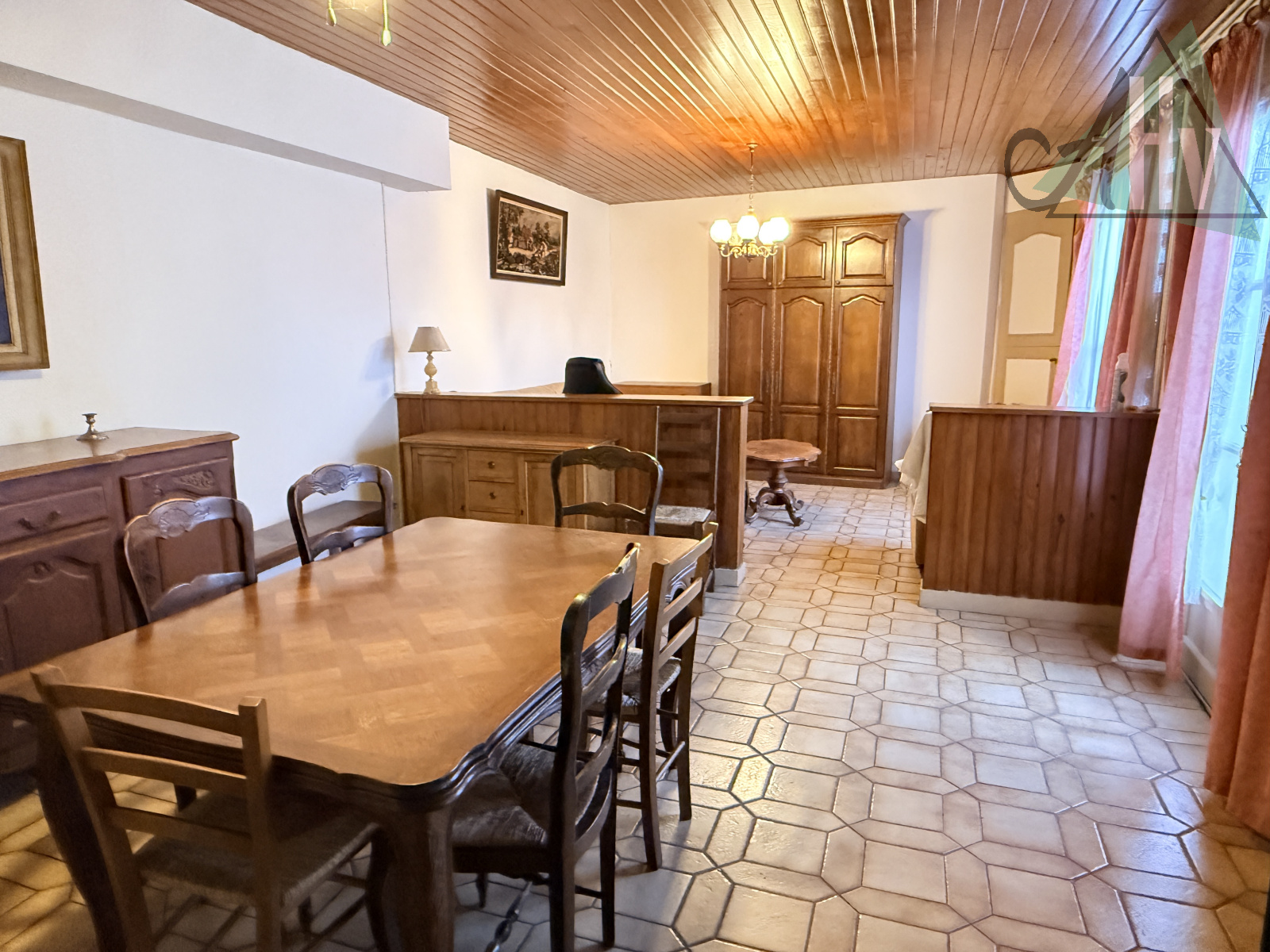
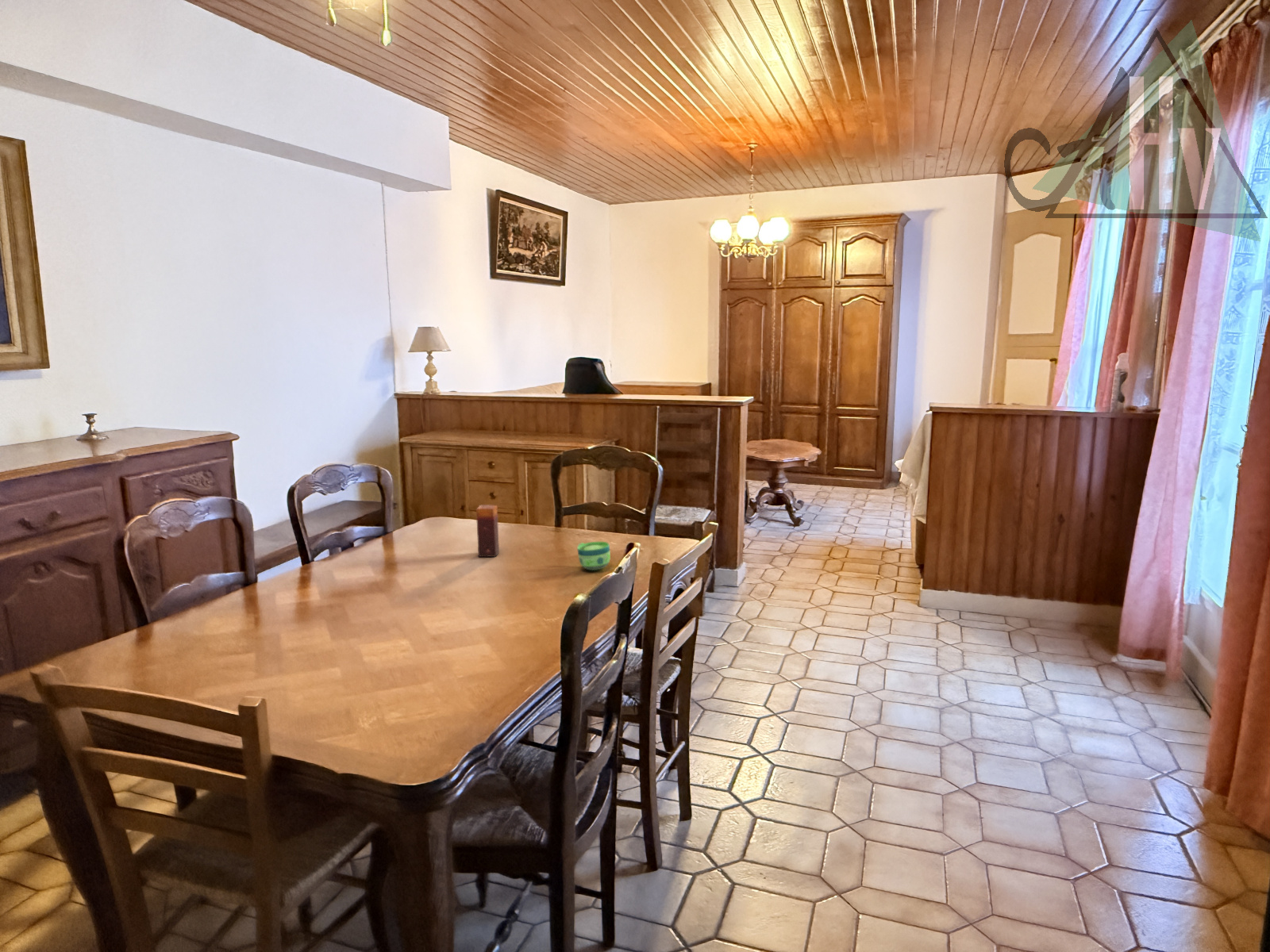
+ candle (487, 530)
+ cup (590, 555)
